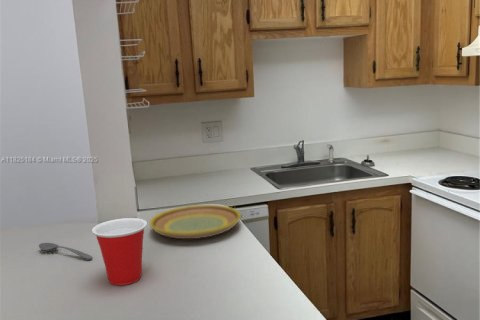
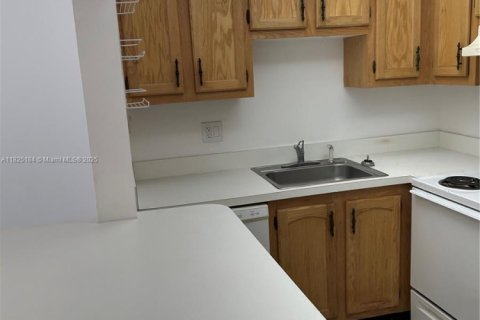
- soupspoon (65, 248)
- plate (195, 222)
- cup (122, 252)
